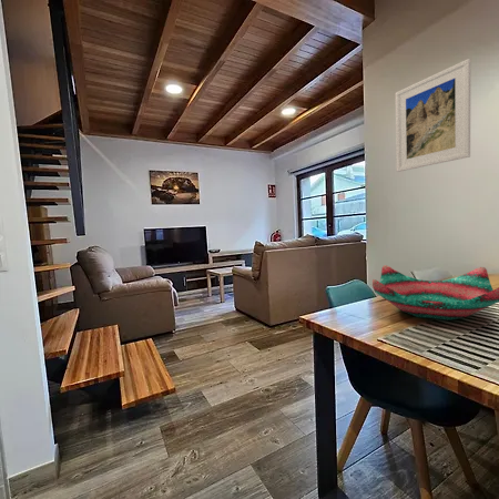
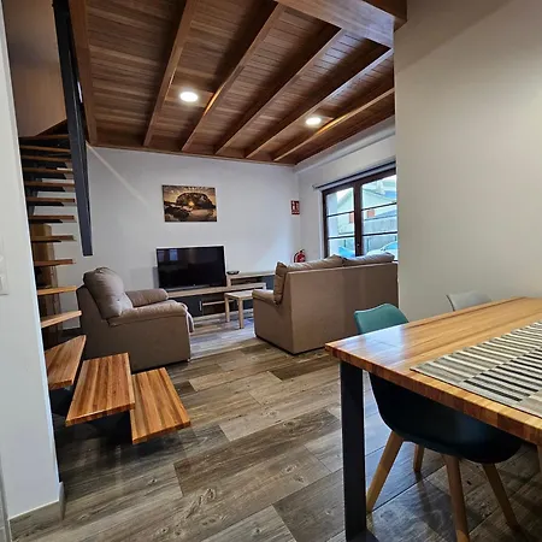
- decorative bowl (431, 292)
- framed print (429, 121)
